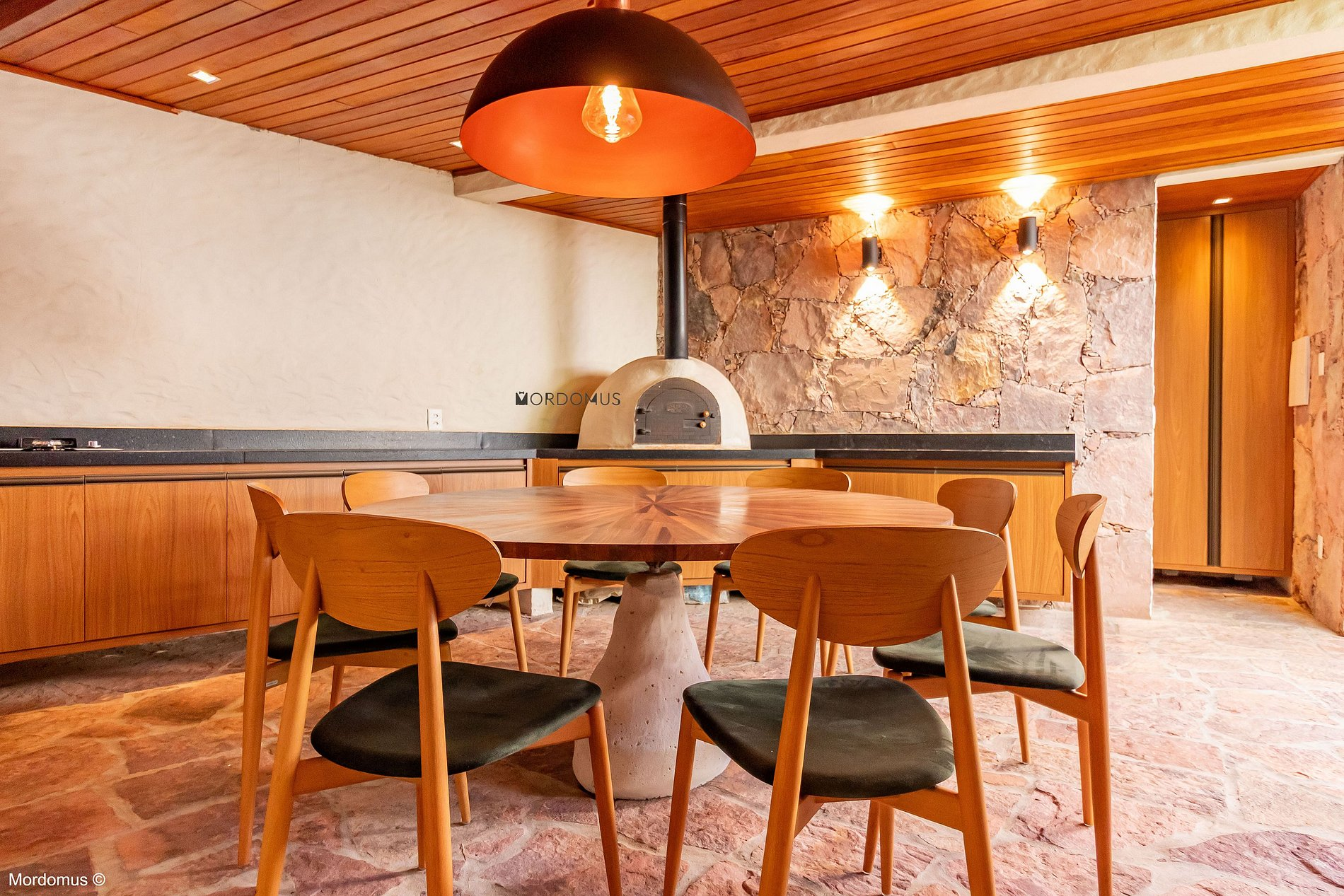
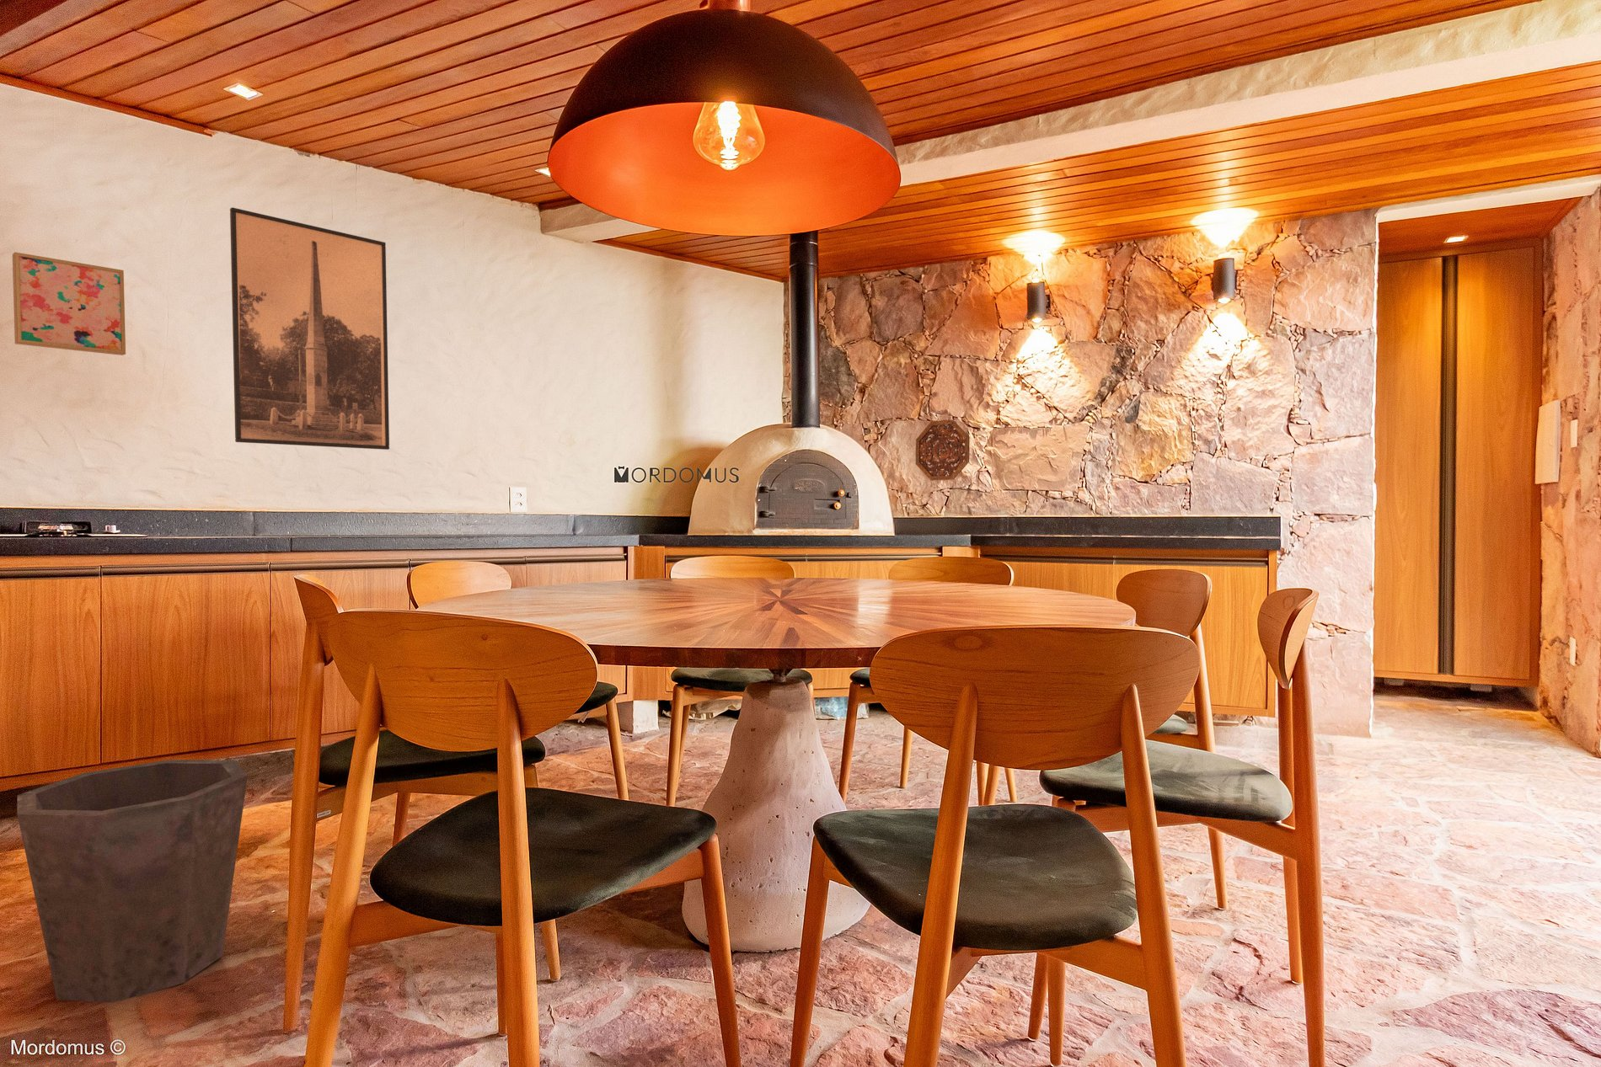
+ waste bin (138, 875)
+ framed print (314, 336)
+ wall art (70, 306)
+ decorative platter (942, 450)
